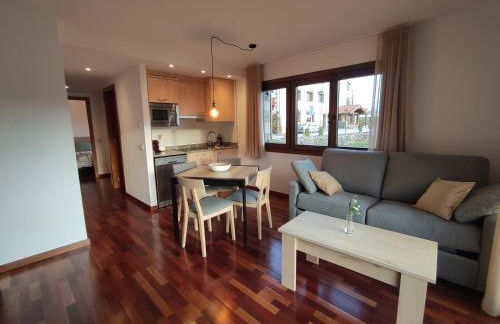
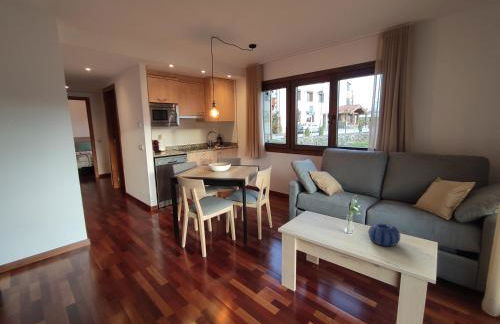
+ decorative bowl (384, 233)
